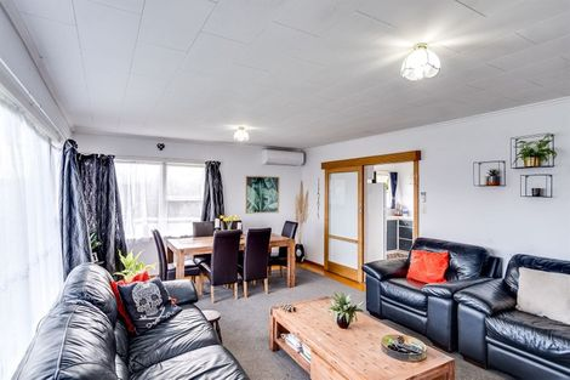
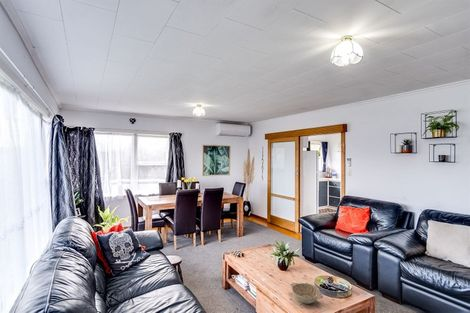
+ decorative bowl (305, 294)
